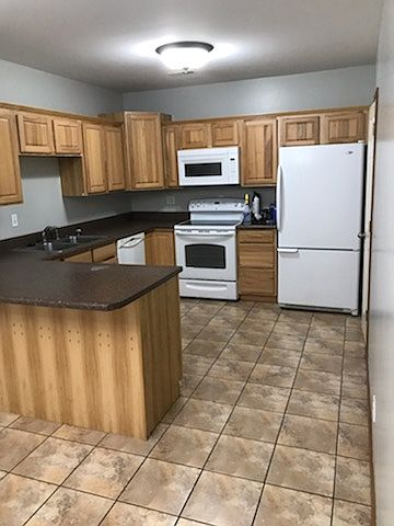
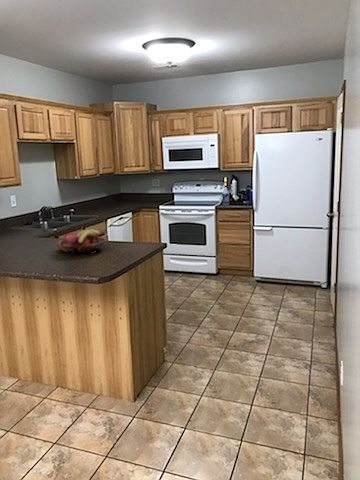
+ fruit basket (81, 240)
